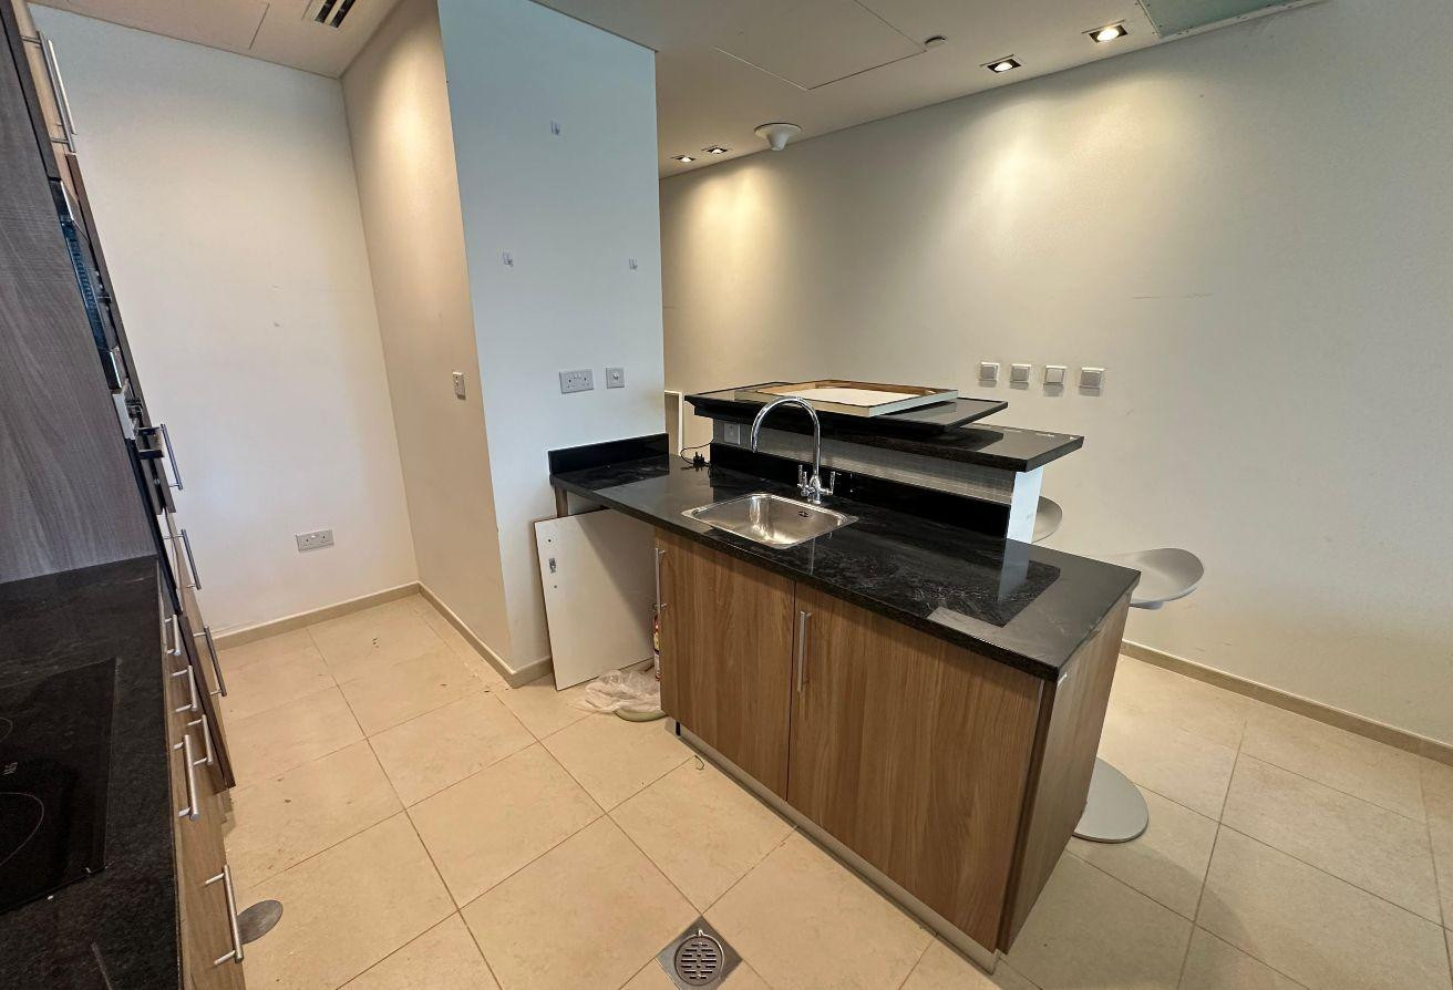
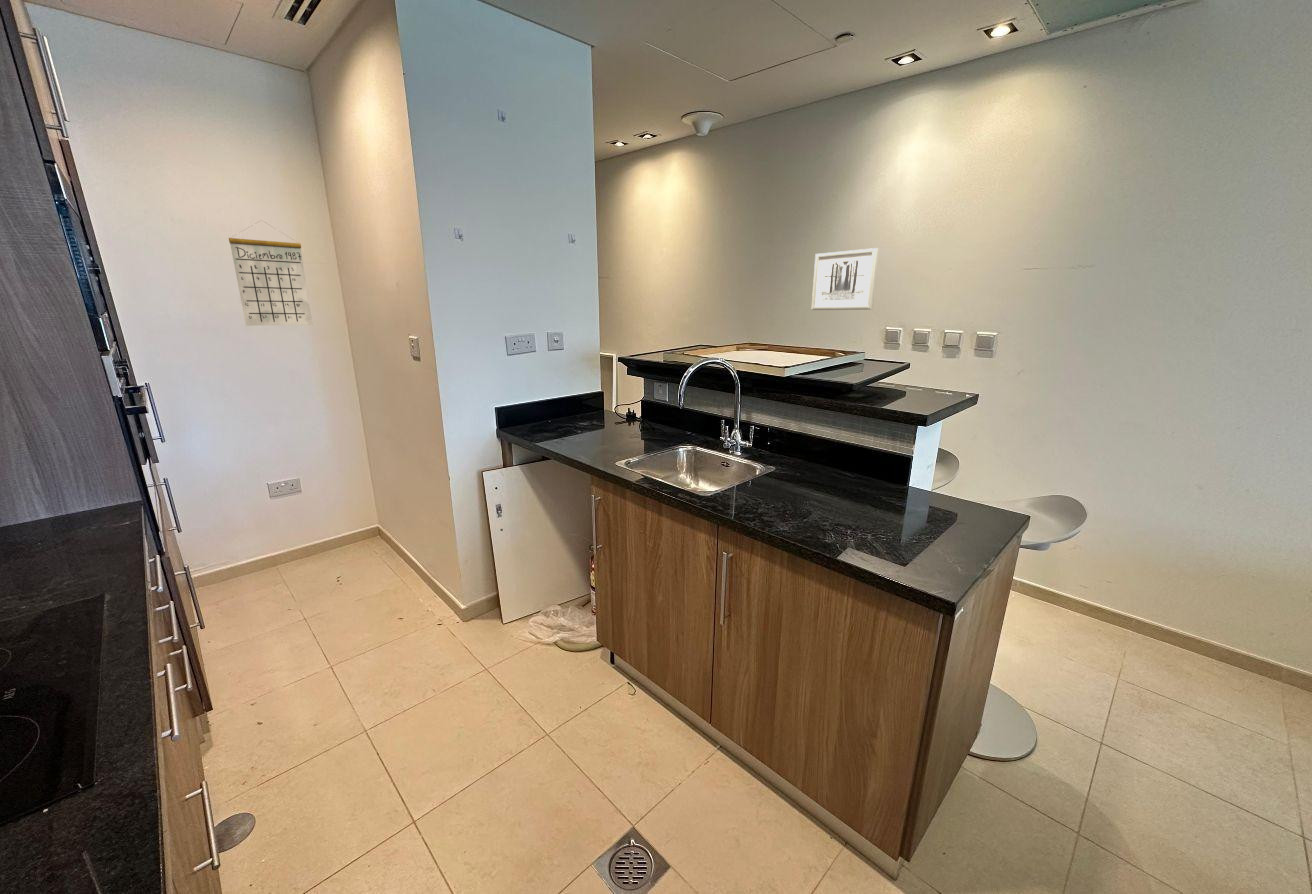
+ calendar (271, 273)
+ wall art (843, 280)
